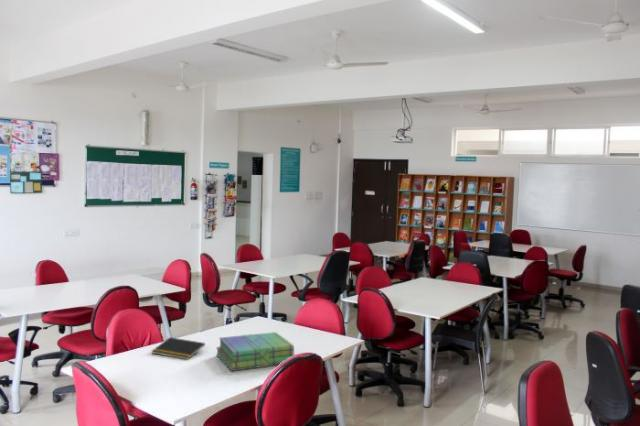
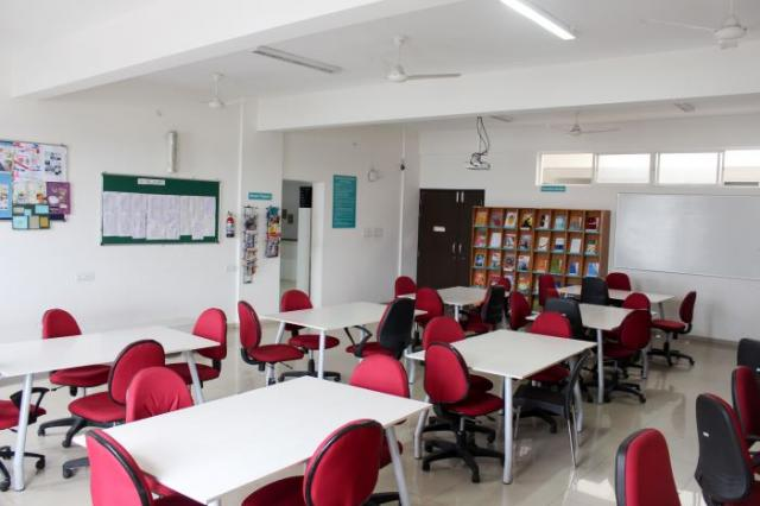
- stack of books (255, 350)
- notepad (178, 348)
